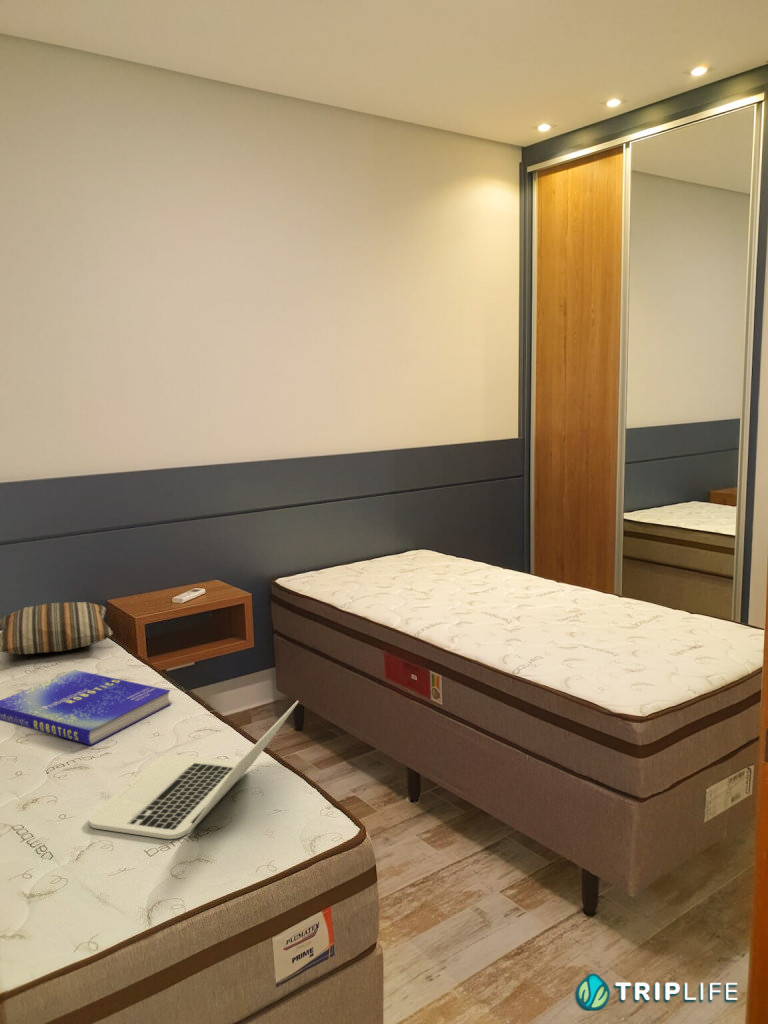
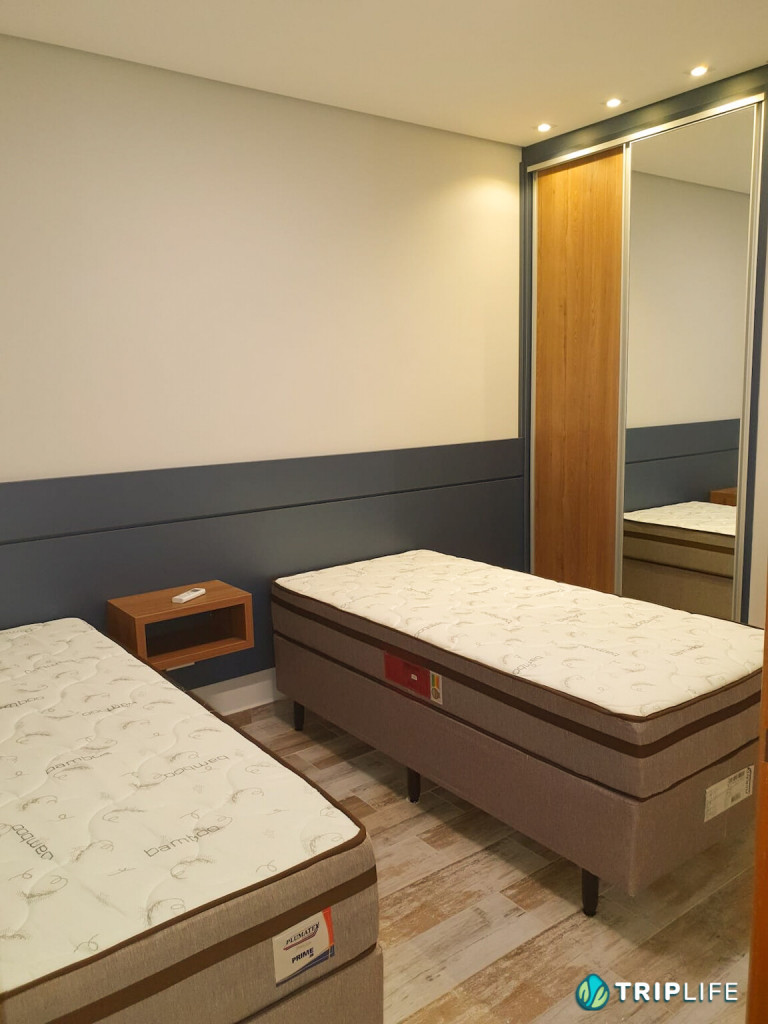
- book (81, 704)
- pillow (53, 626)
- laptop (197, 758)
